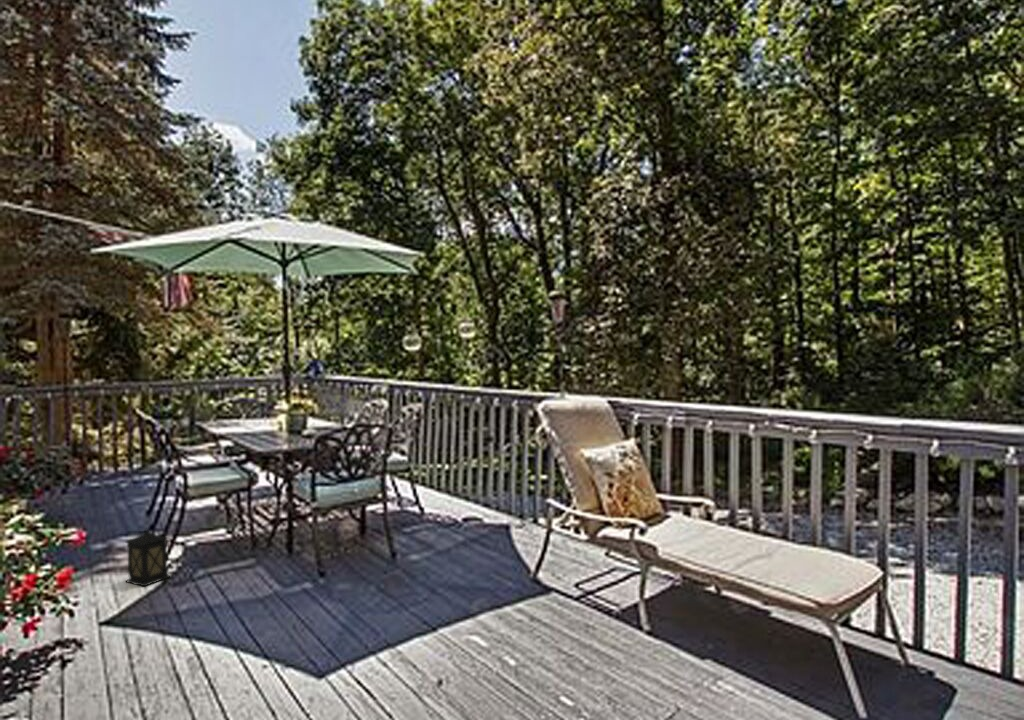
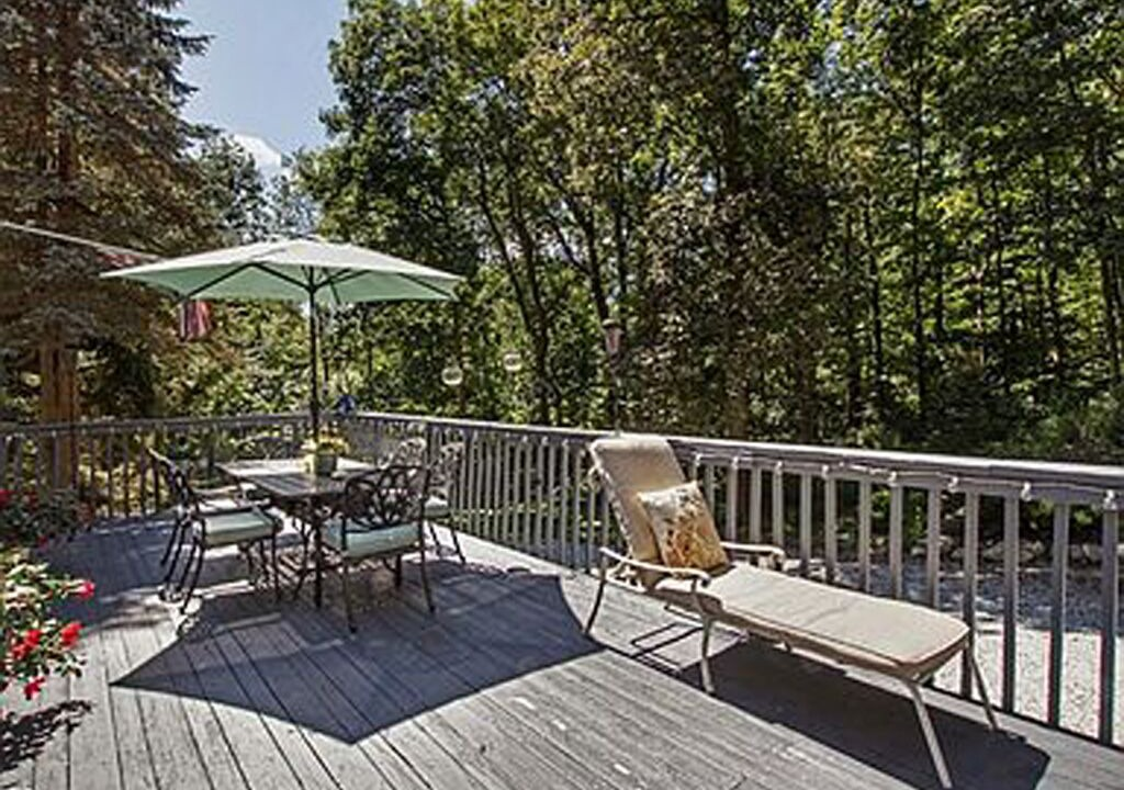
- lantern (147, 553)
